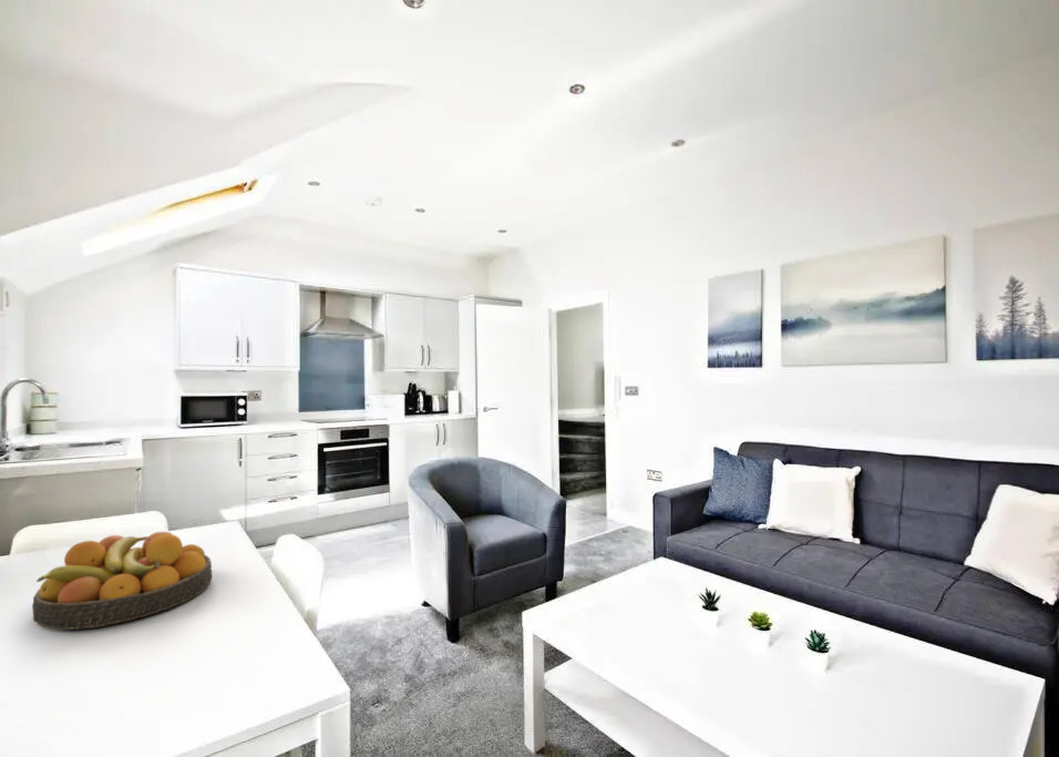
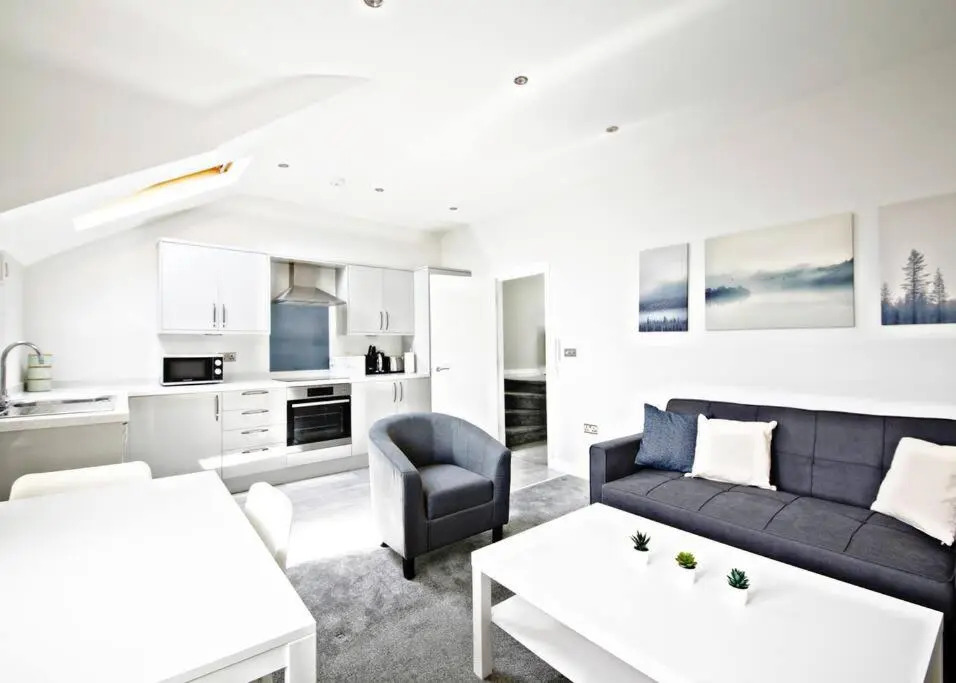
- fruit bowl (130, 565)
